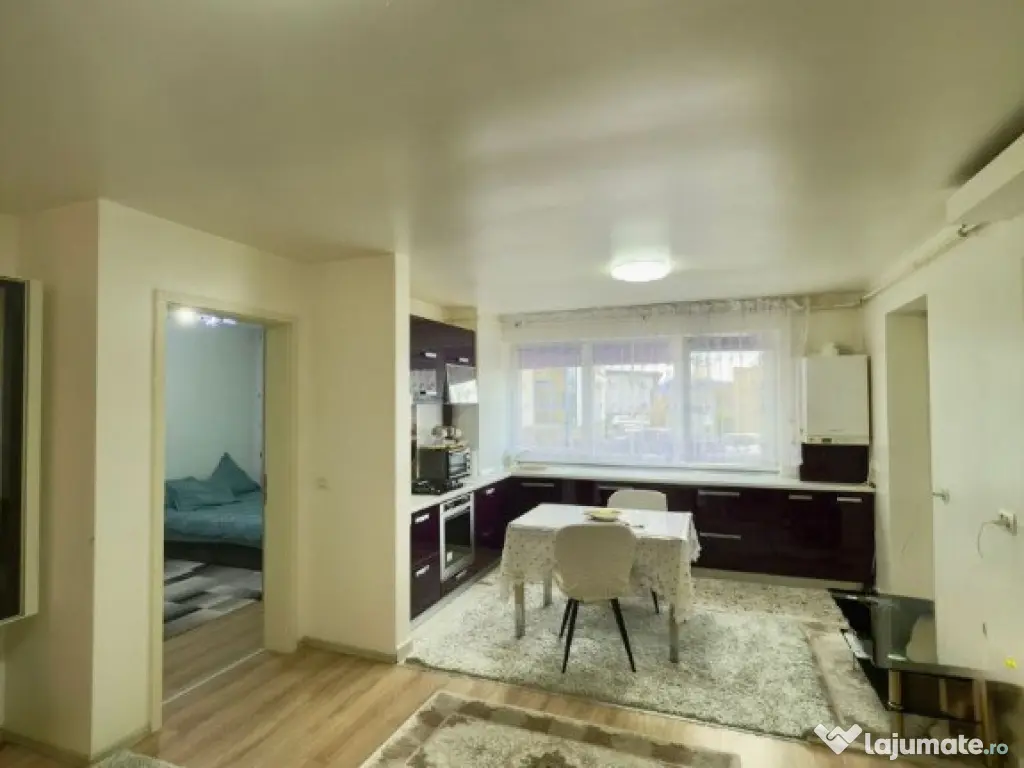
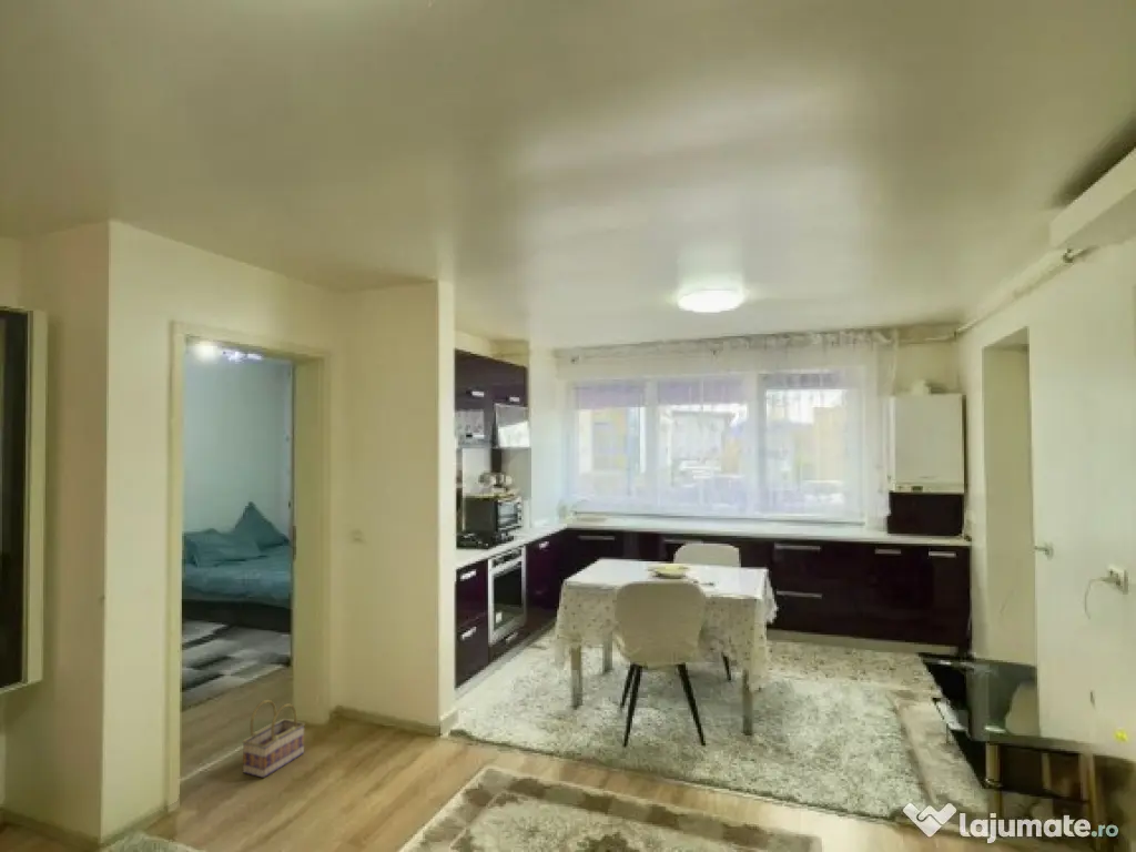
+ basket (274, 732)
